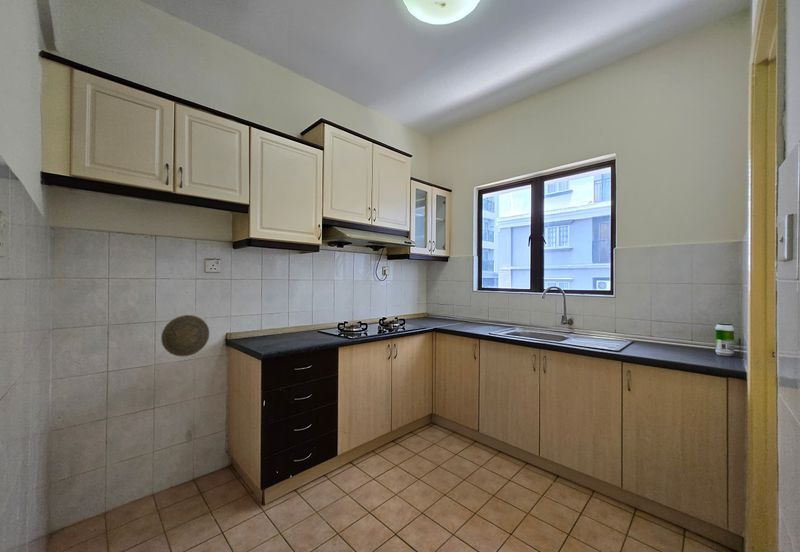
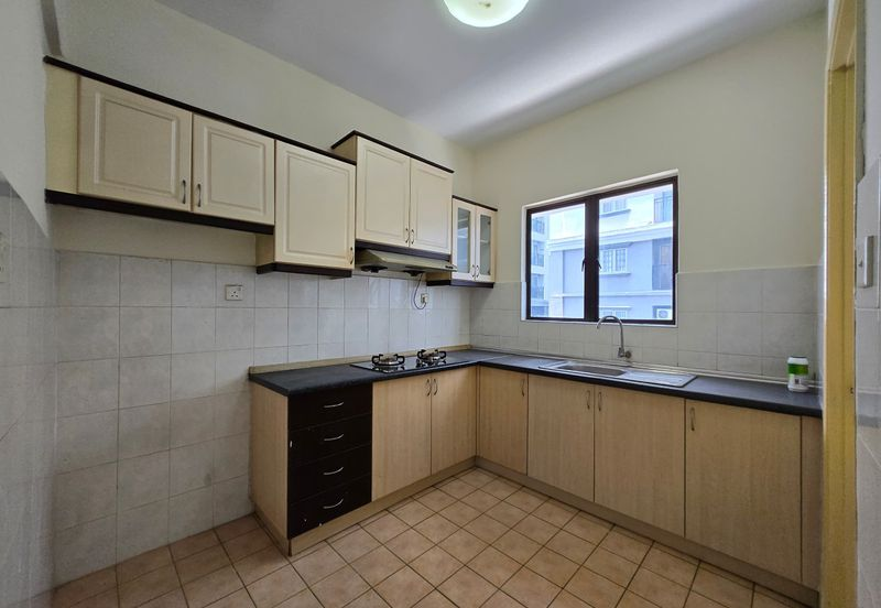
- decorative plate (186, 335)
